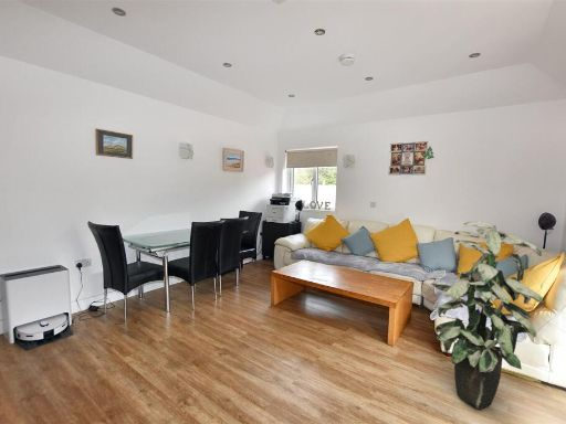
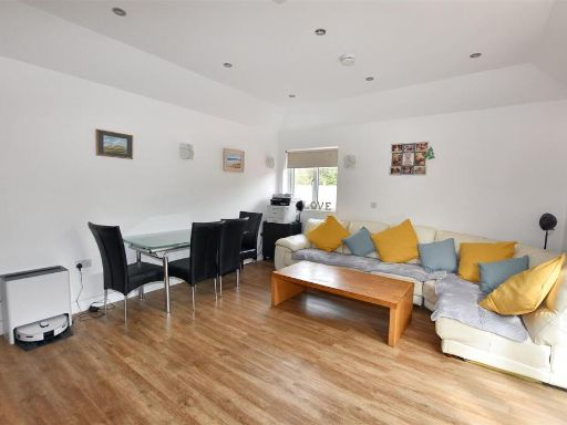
- indoor plant (479, 310)
